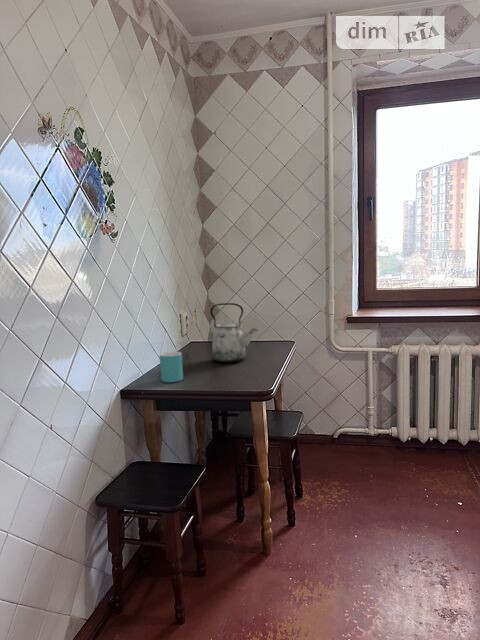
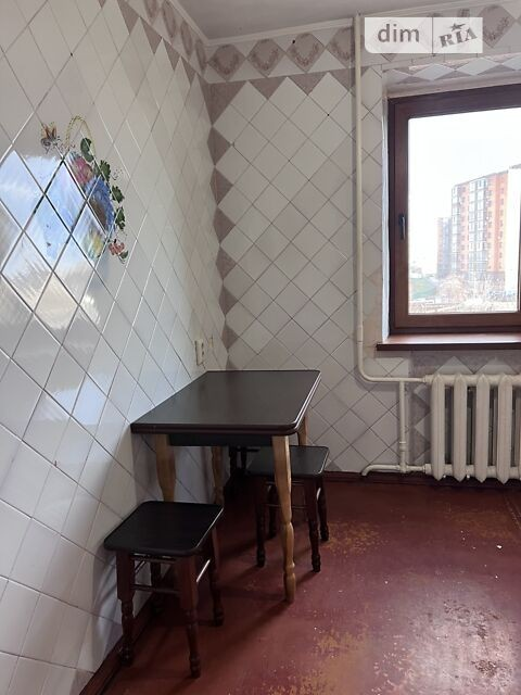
- kettle (234, 332)
- mug (173, 365)
